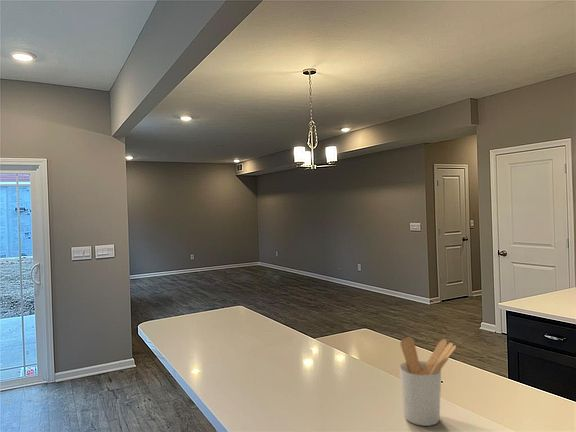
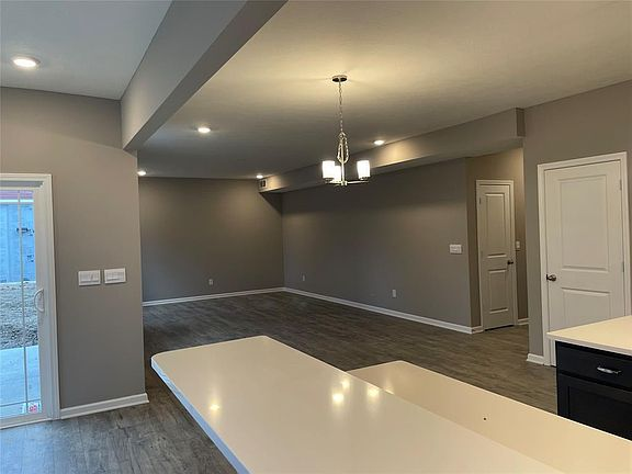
- utensil holder (429, 378)
